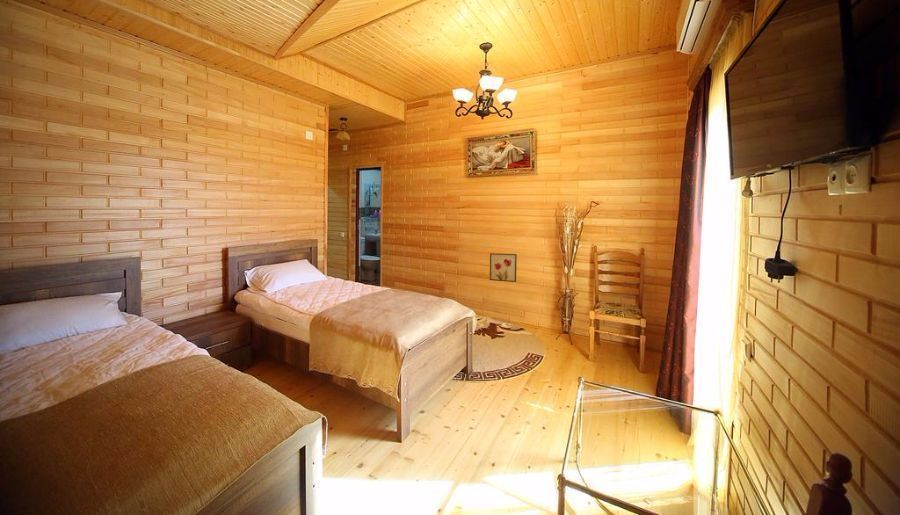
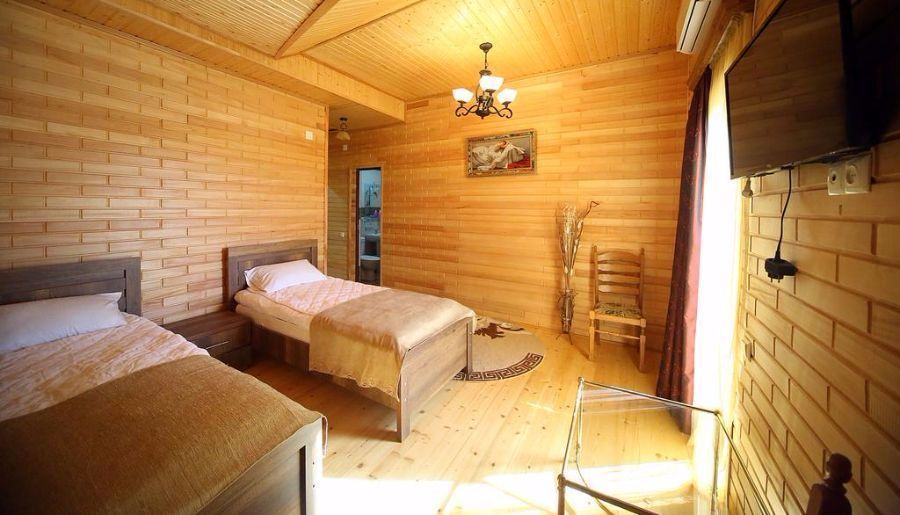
- wall art (503, 267)
